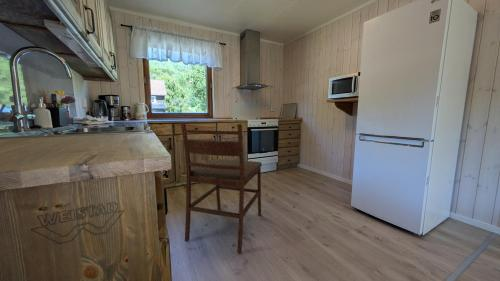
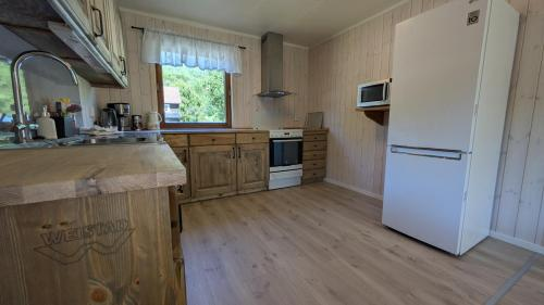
- dining chair (227, 176)
